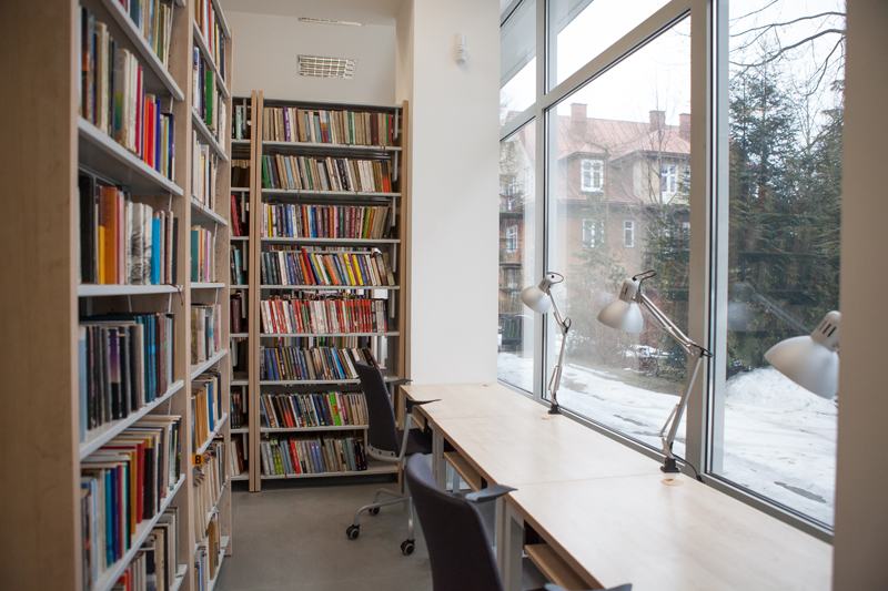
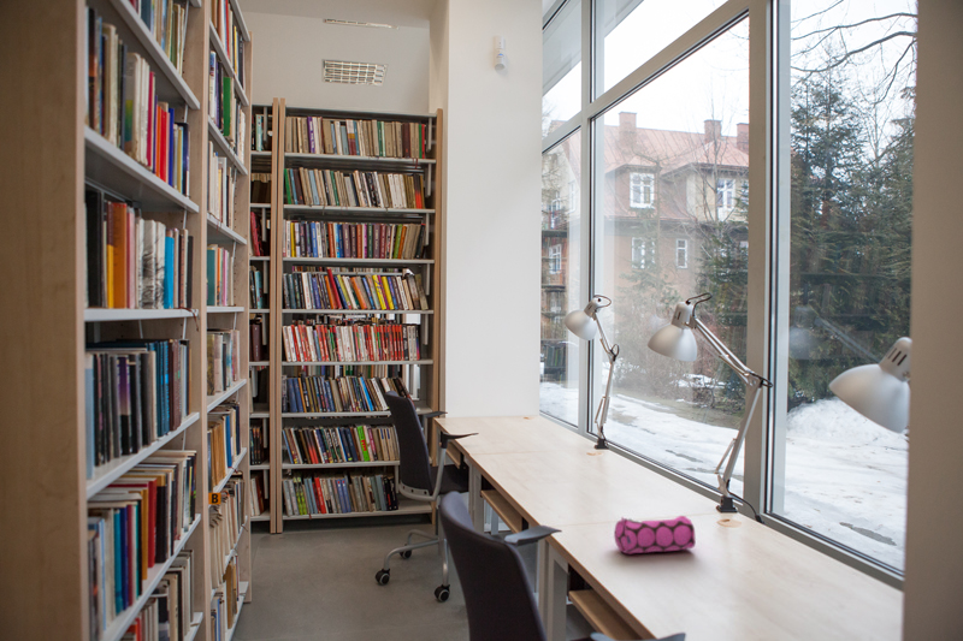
+ pencil case (655, 533)
